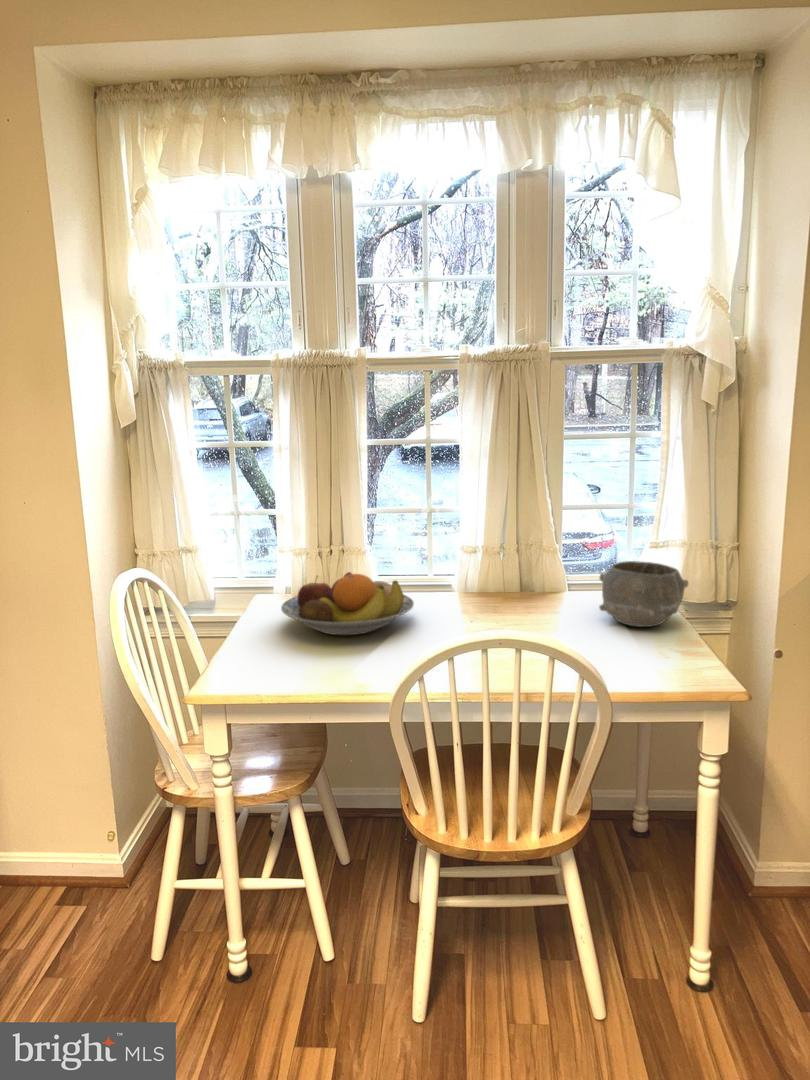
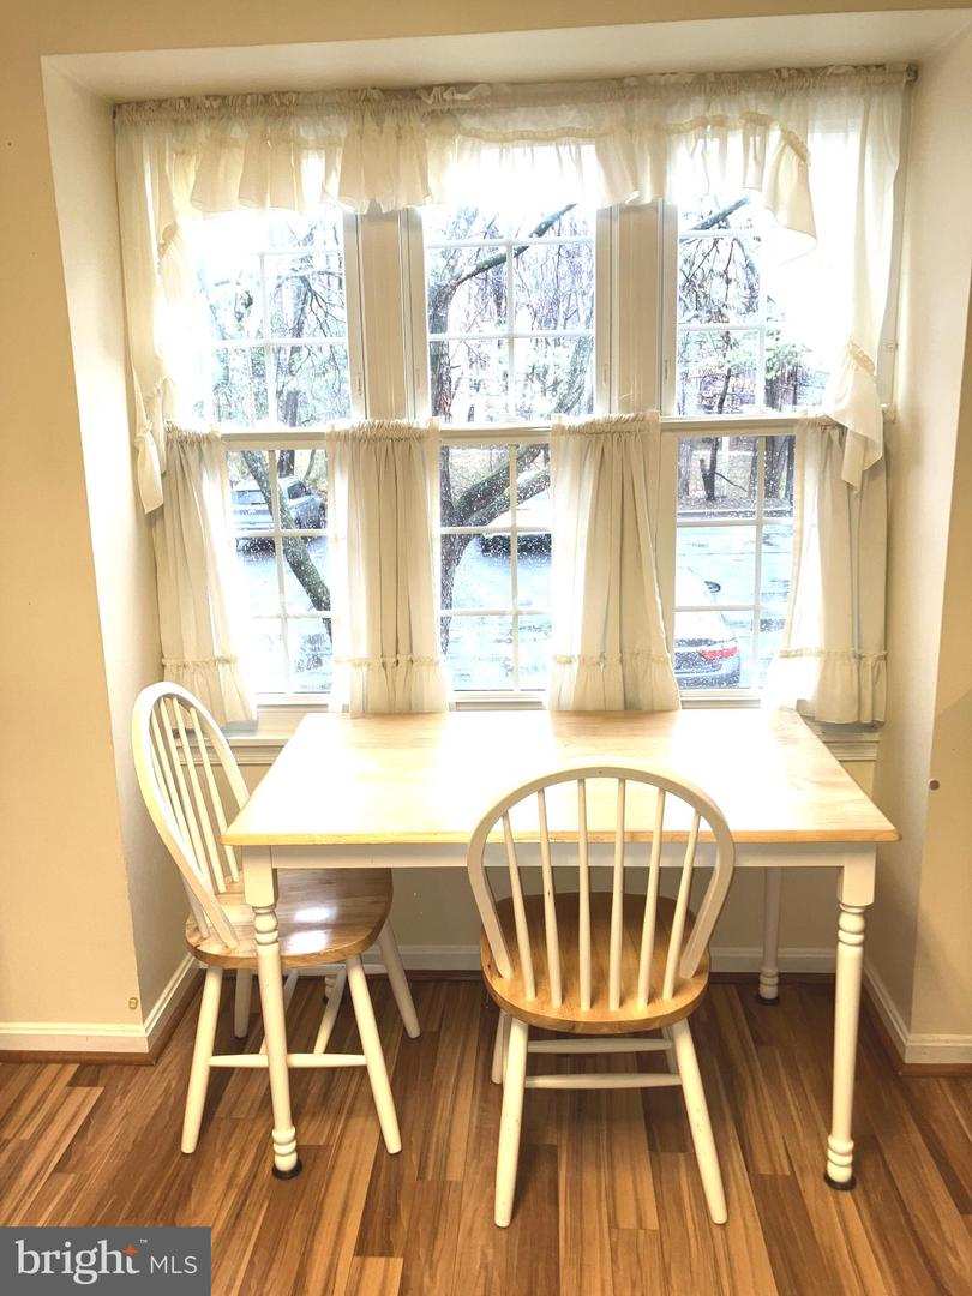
- fruit bowl (347, 598)
- bowl (642, 594)
